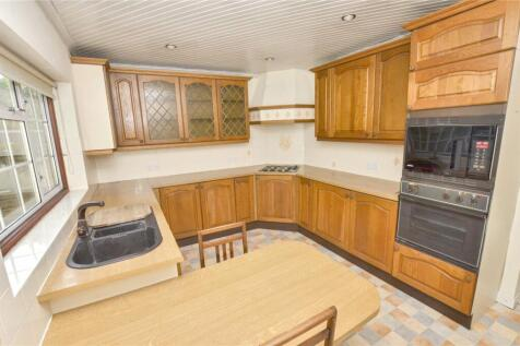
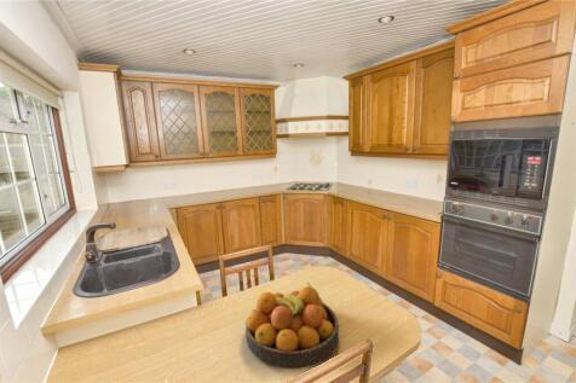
+ fruit bowl (292, 313)
